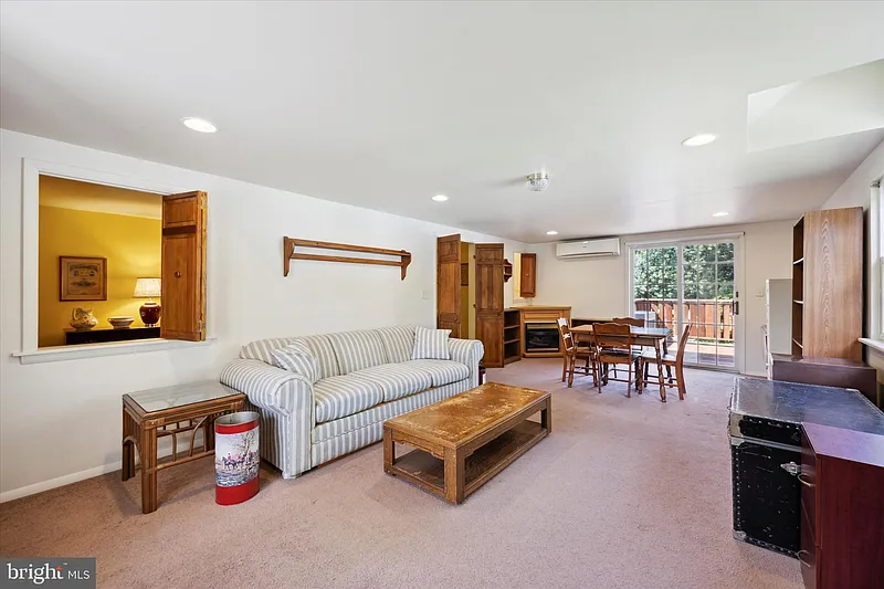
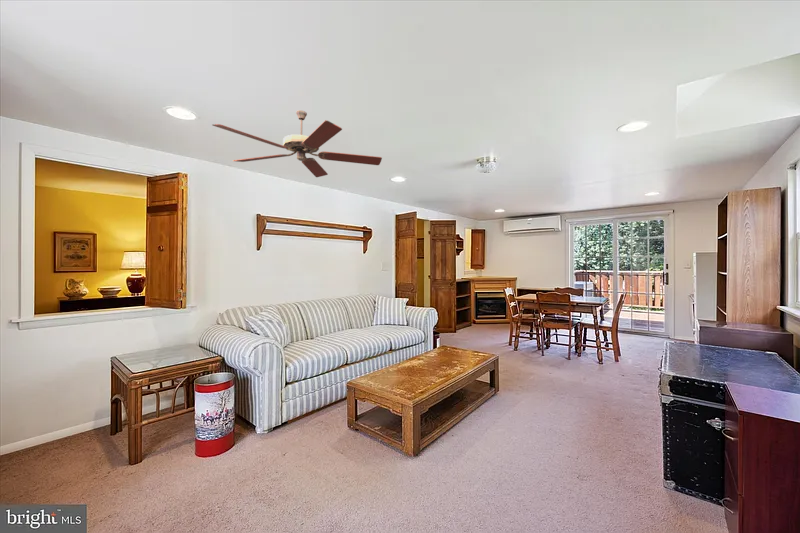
+ ceiling fan (307, 137)
